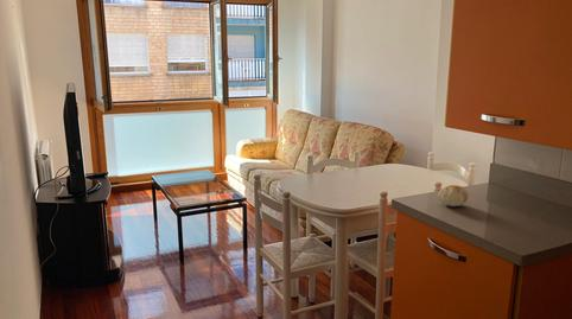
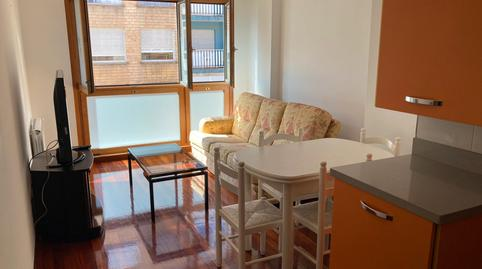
- fruit (453, 194)
